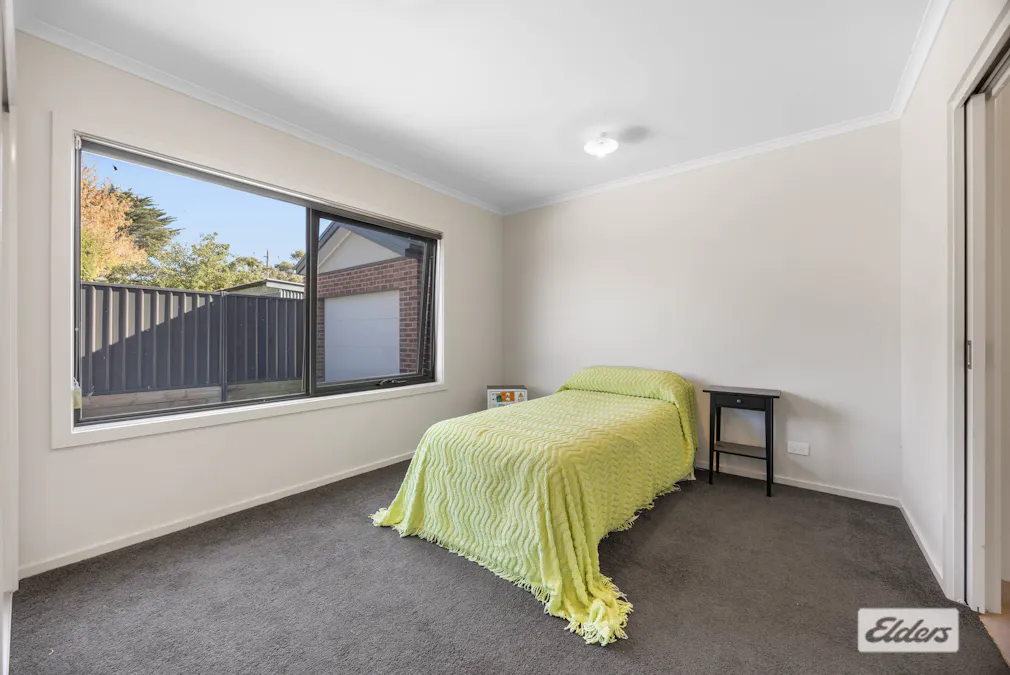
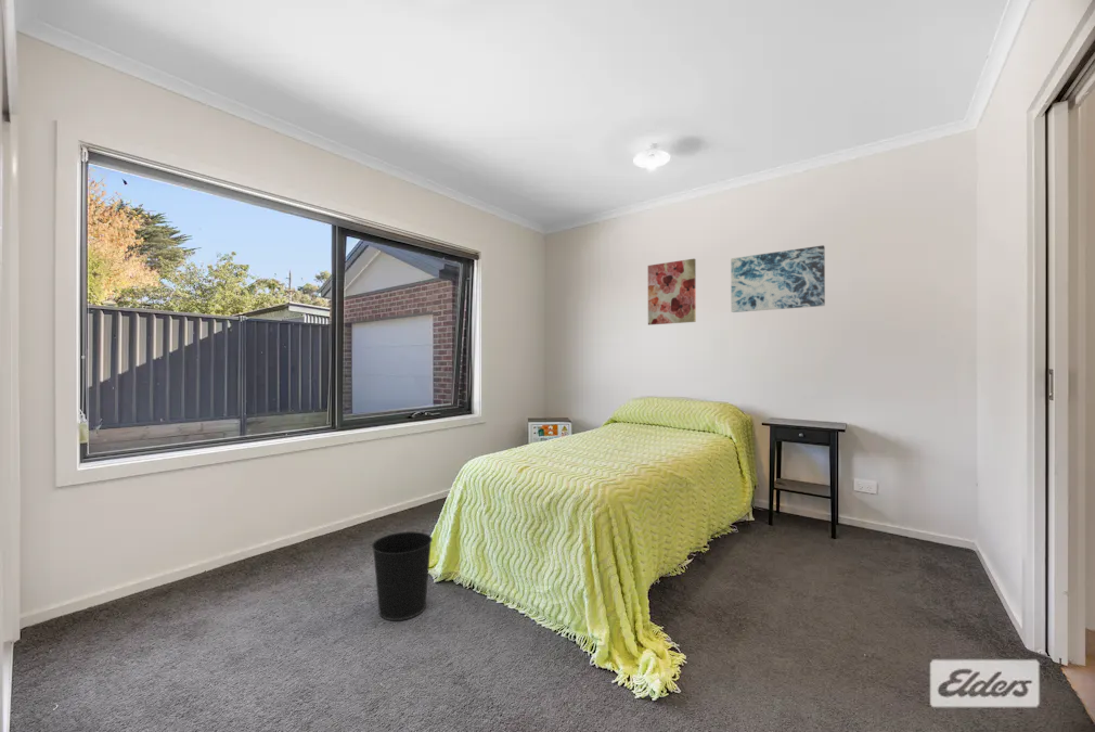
+ wall art (670, 293)
+ wall art (775, 281)
+ wastebasket (402, 575)
